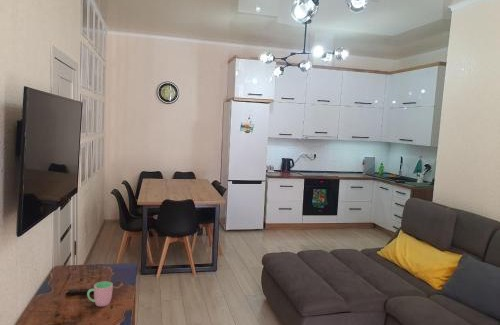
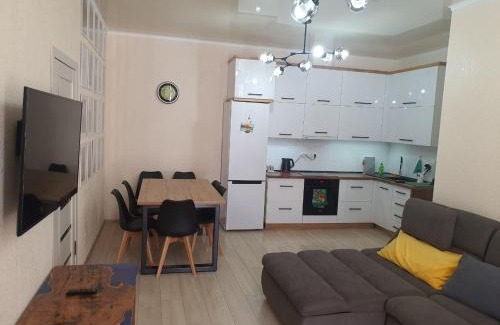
- cup (99, 294)
